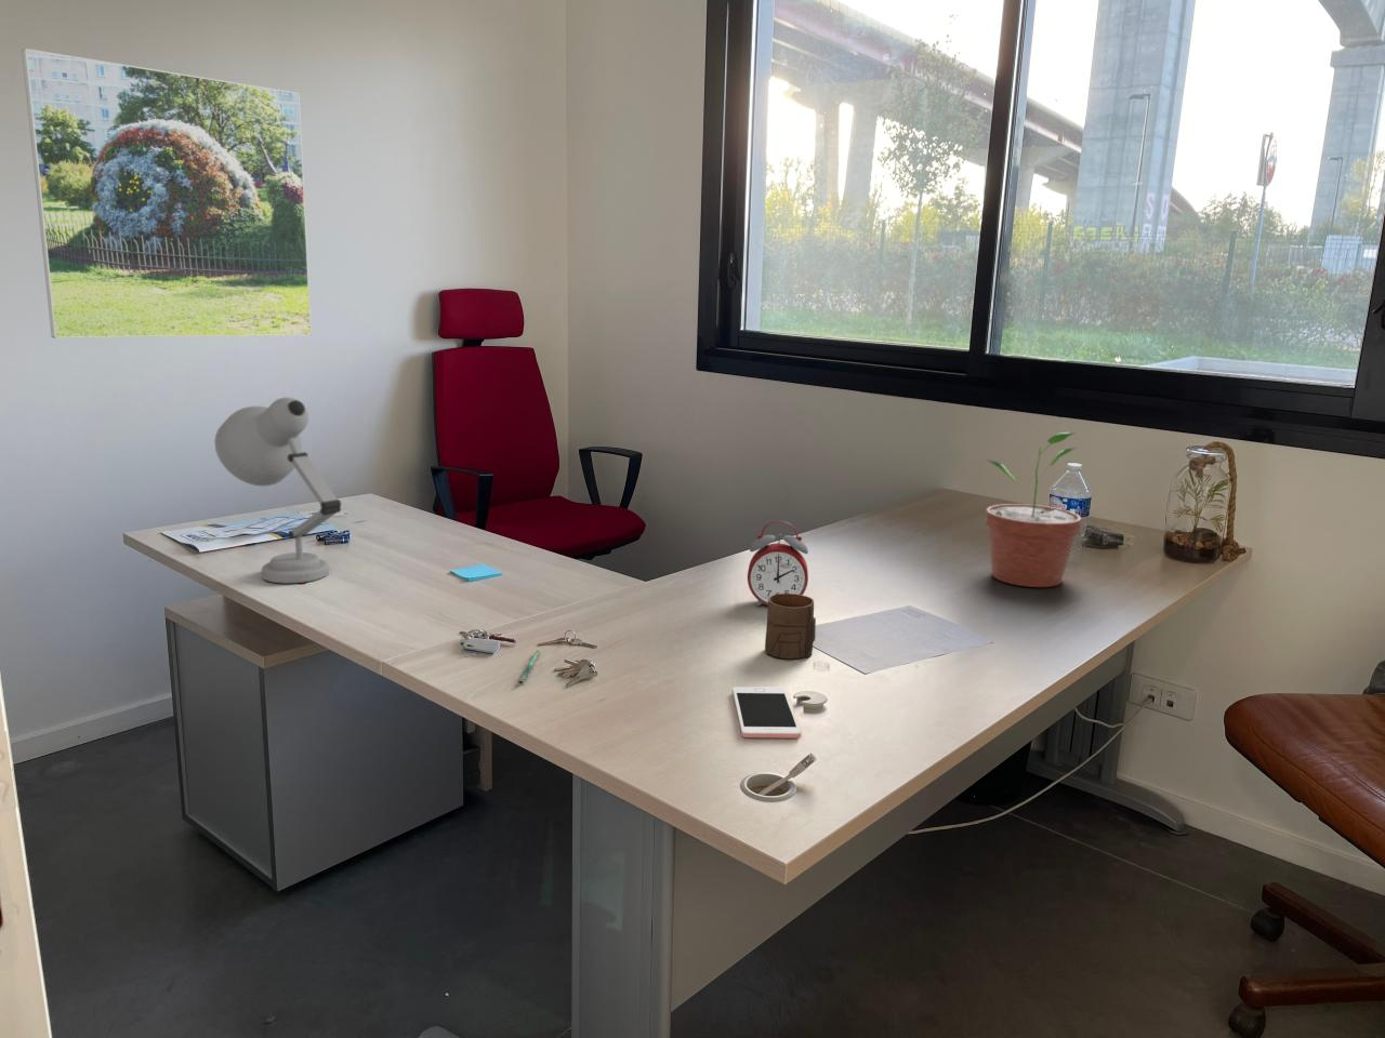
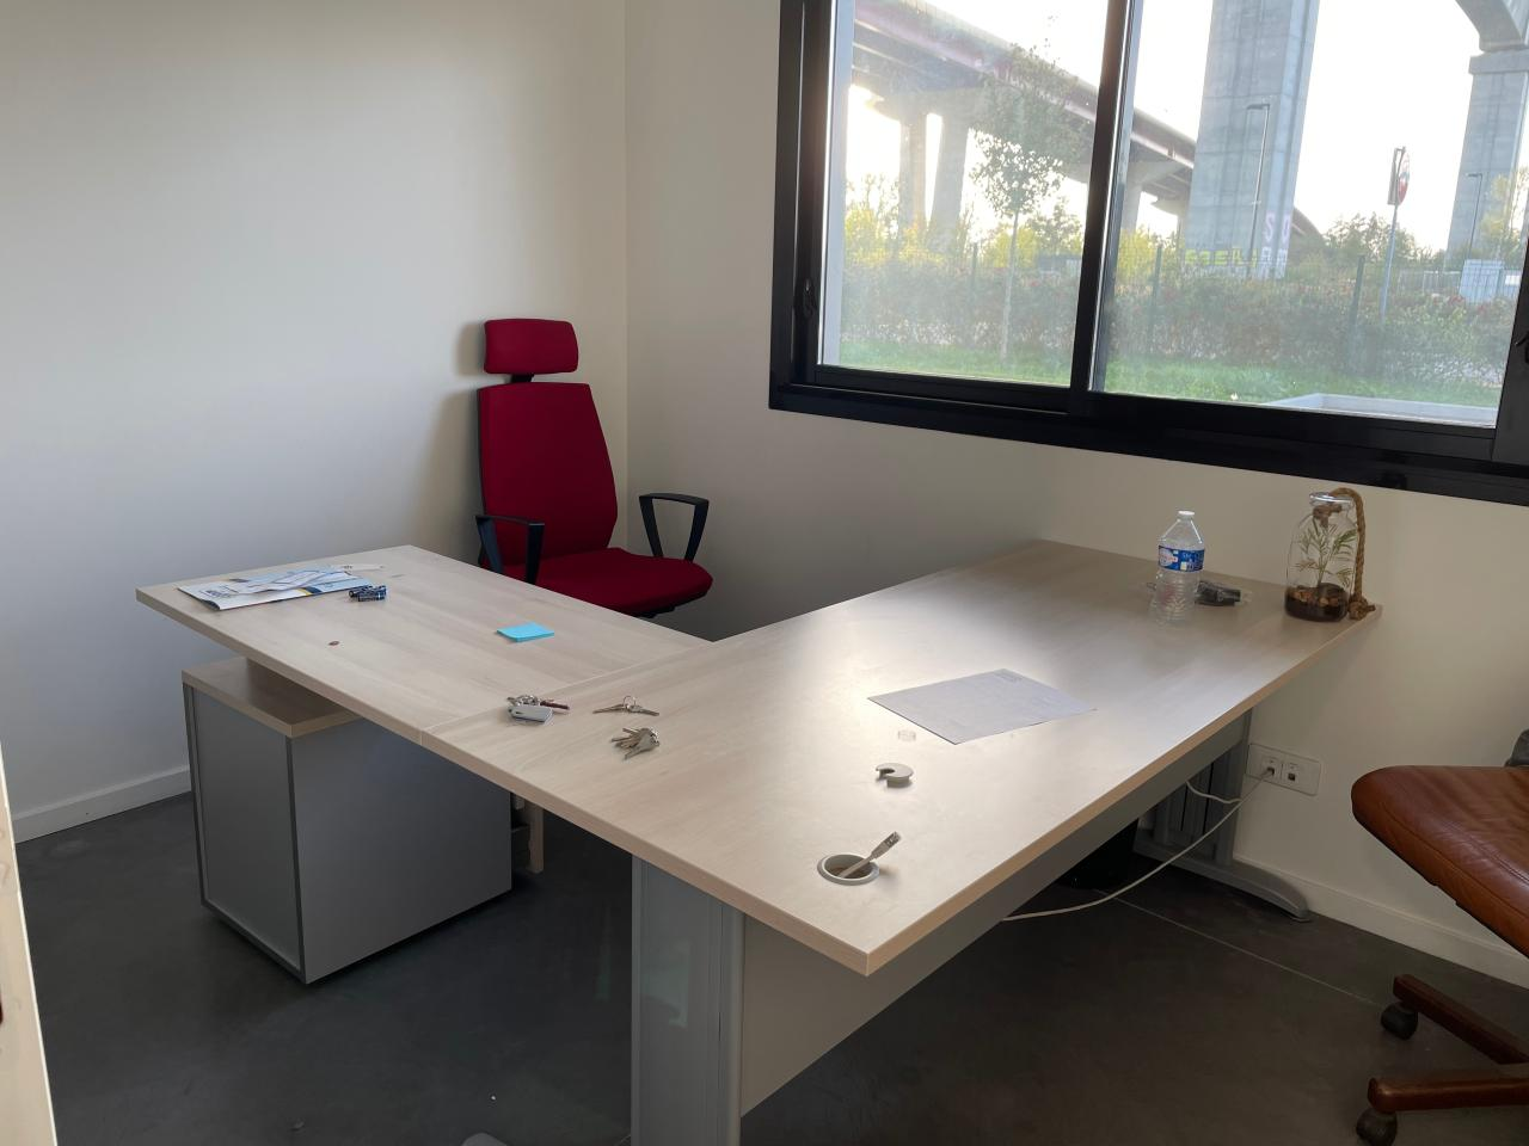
- cup (790, 626)
- potted plant (1034, 503)
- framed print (182, 207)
- desk lamp (279, 481)
- cell phone (763, 711)
- alarm clock (778, 563)
- pen (529, 666)
